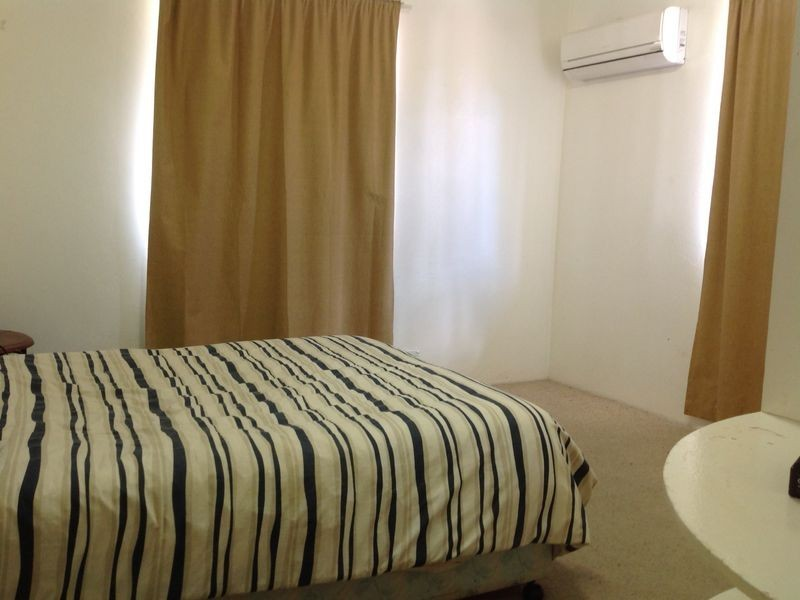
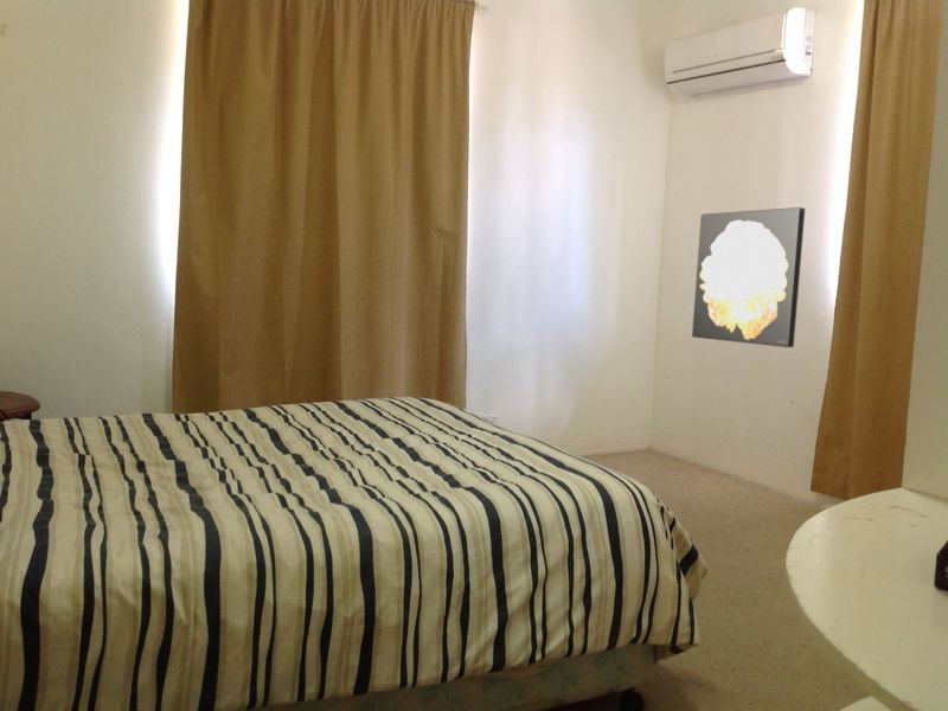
+ wall art (744, 276)
